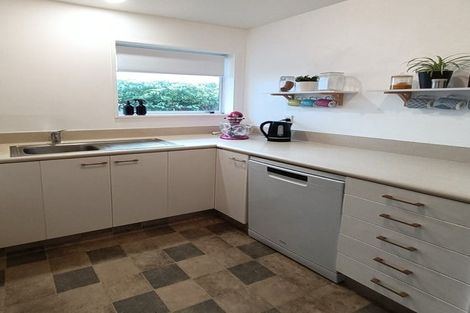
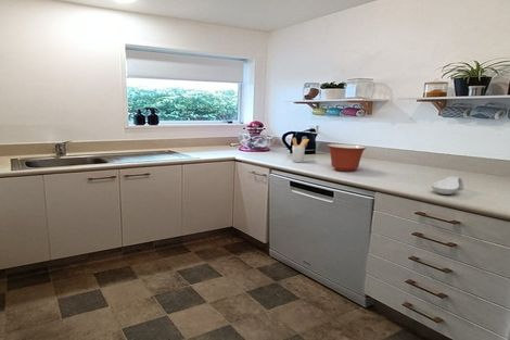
+ utensil holder (301, 149)
+ mixing bowl (345, 158)
+ spoon rest (449, 184)
